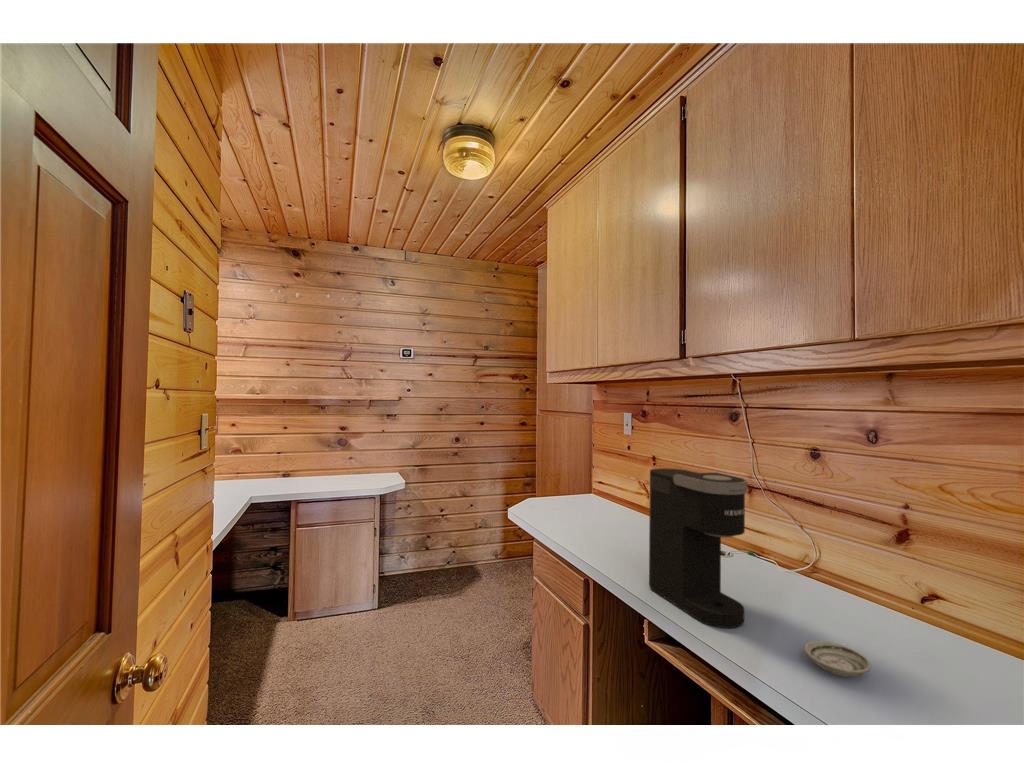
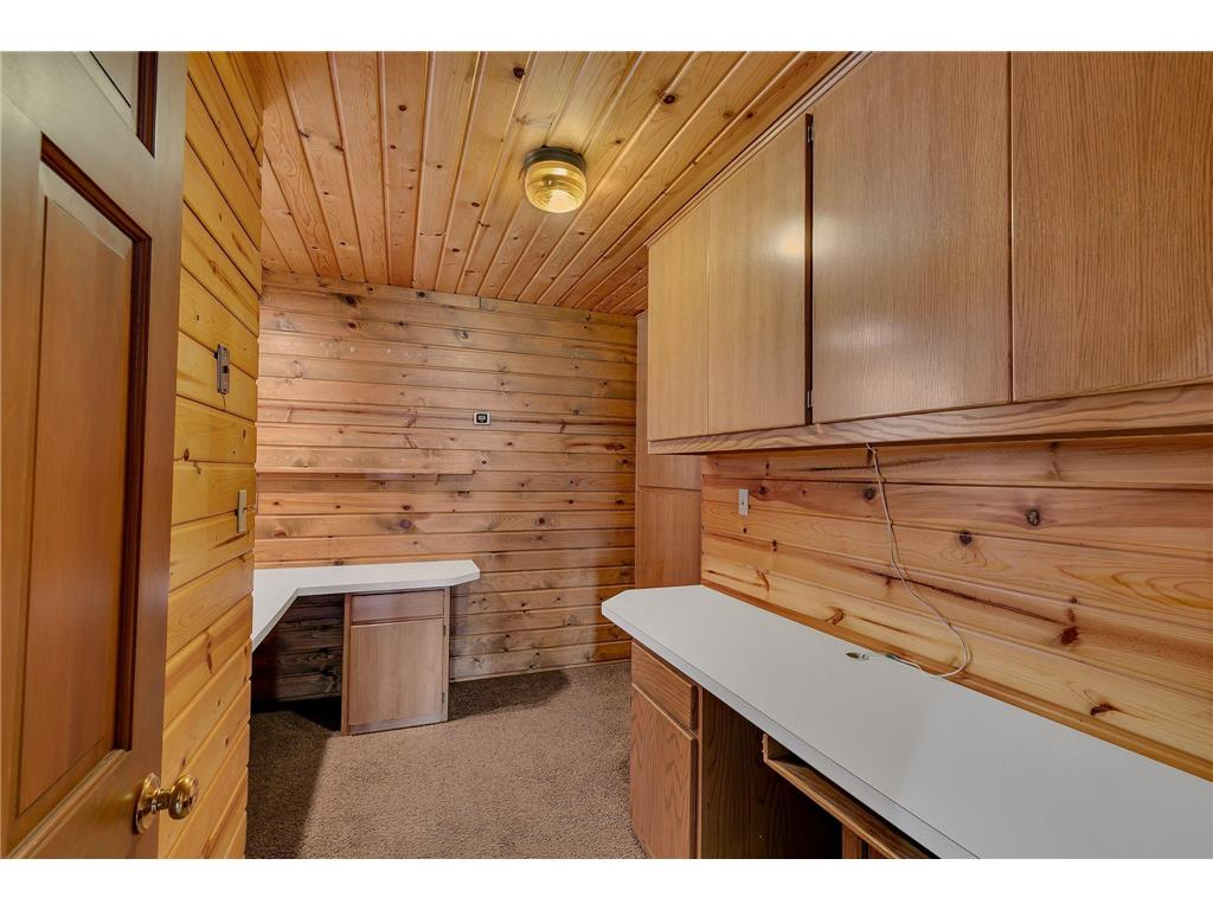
- saucer (836, 661)
- coffee maker (693, 537)
